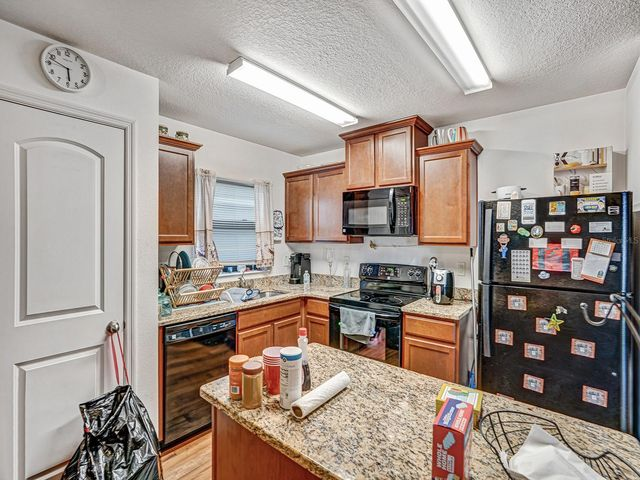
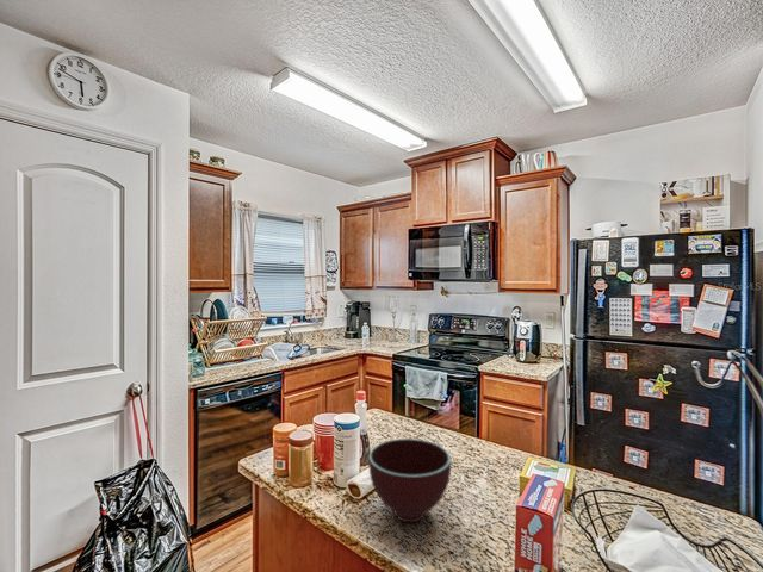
+ bowl (409, 485)
